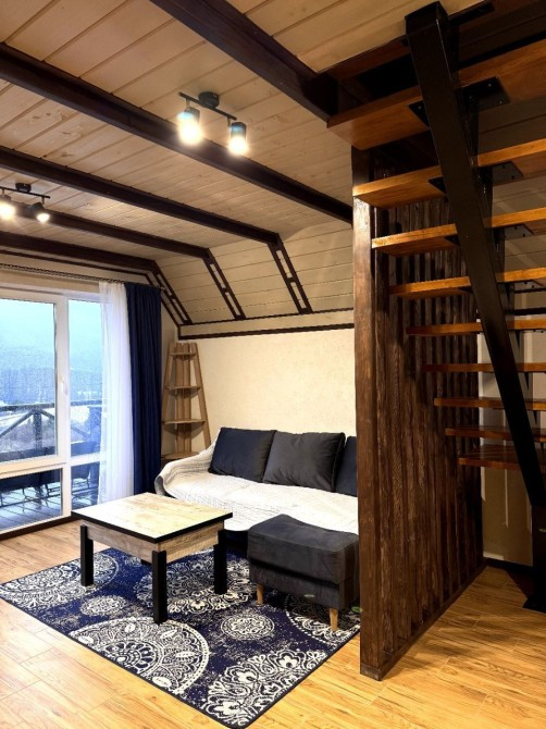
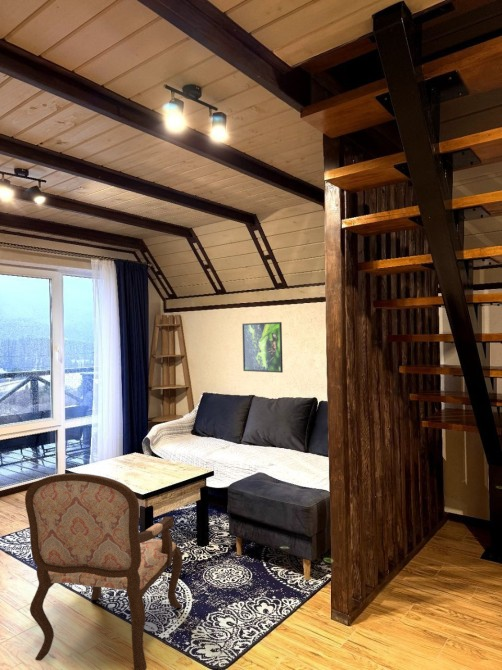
+ armchair (111, 545)
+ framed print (261, 347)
